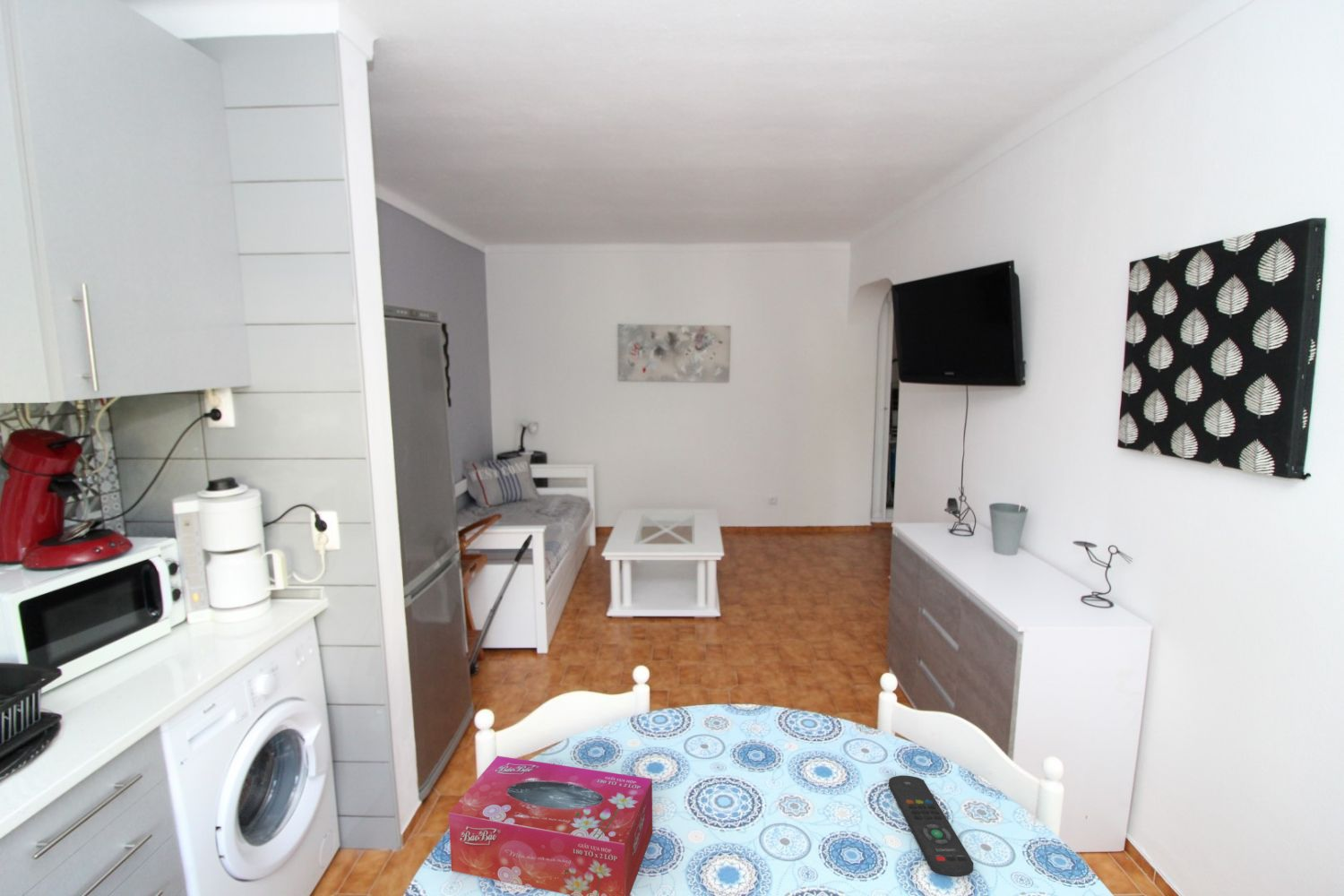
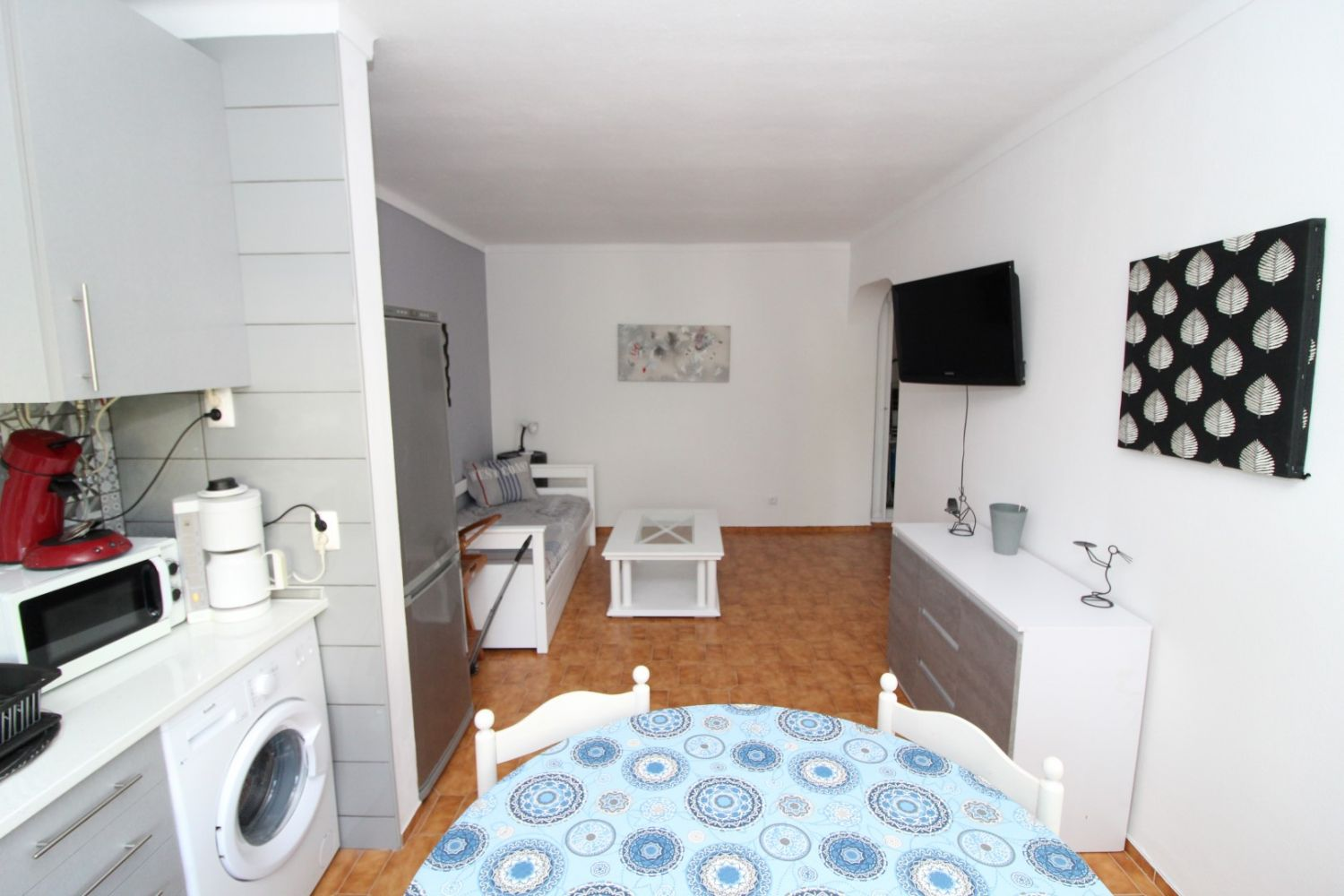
- tissue box (555, 823)
- remote control (926, 820)
